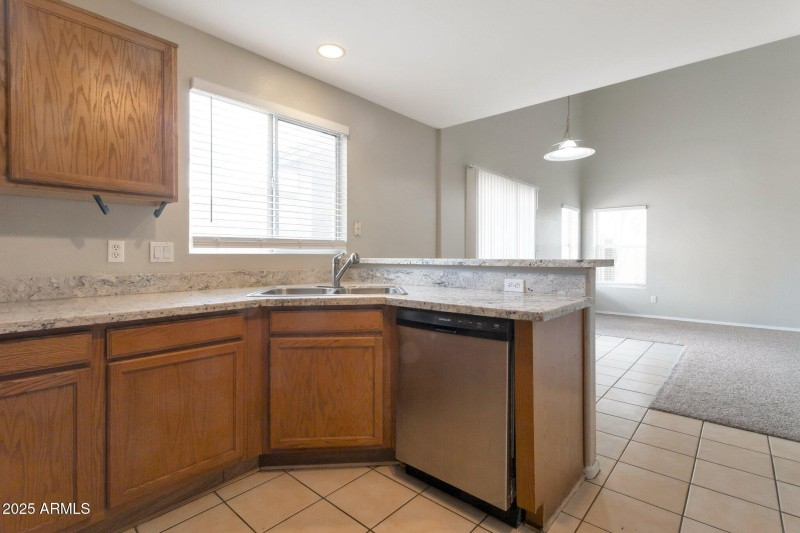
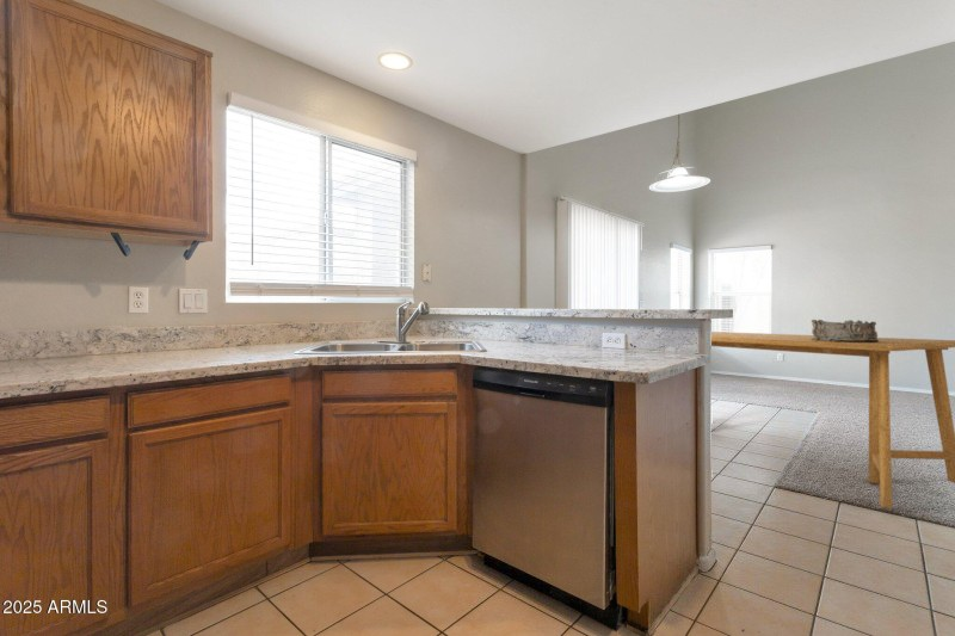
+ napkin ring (843, 329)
+ dining table (772, 350)
